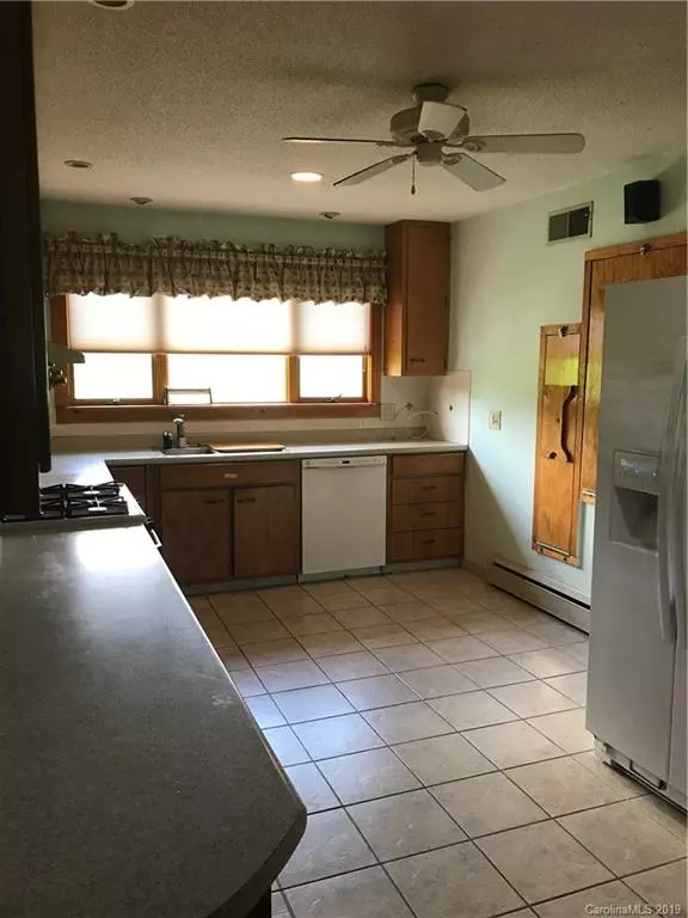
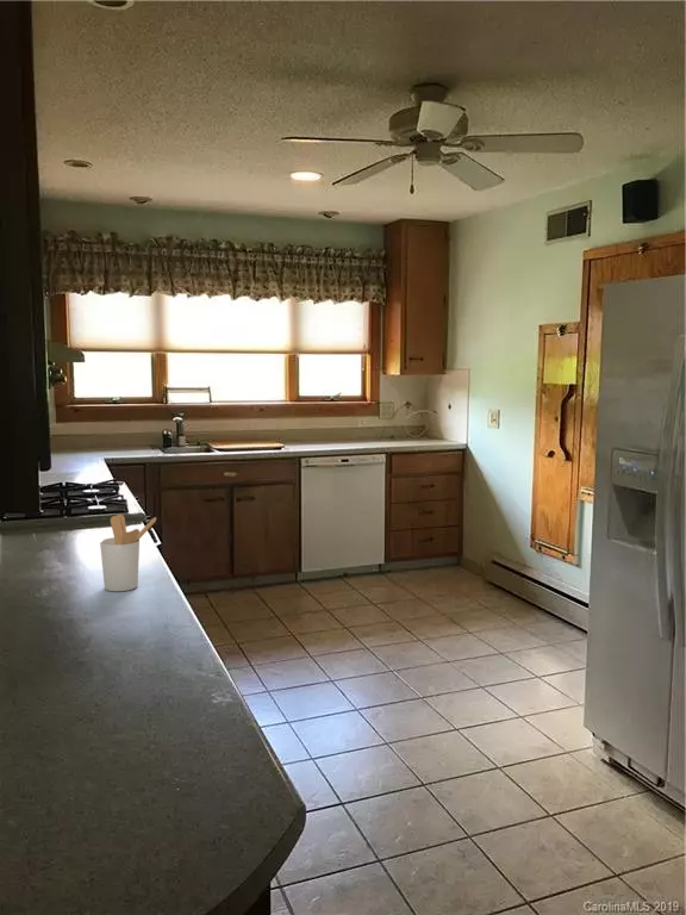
+ utensil holder (130, 552)
